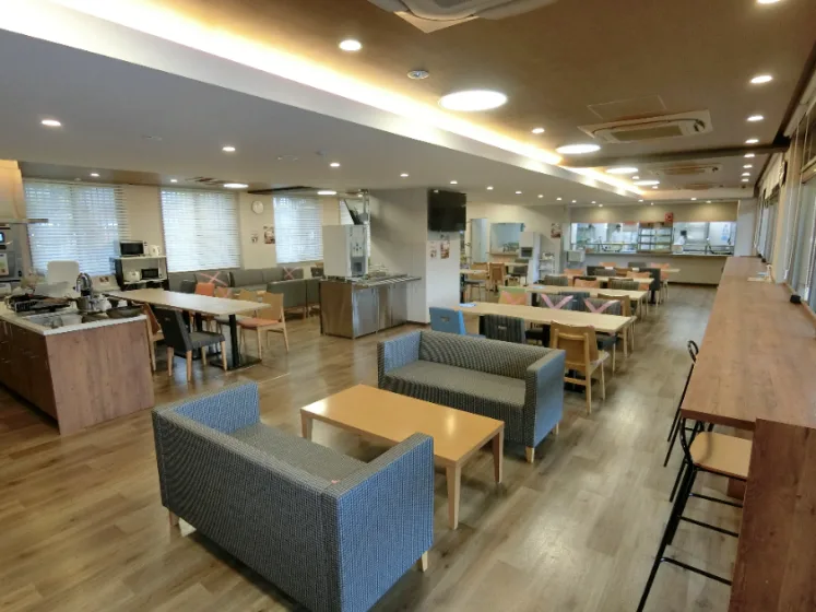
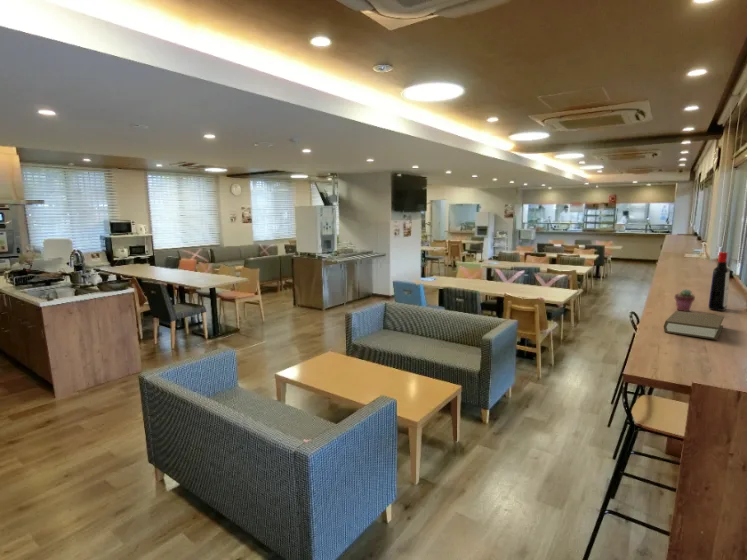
+ book (694, 323)
+ potted succulent (684, 299)
+ liquor bottle (720, 281)
